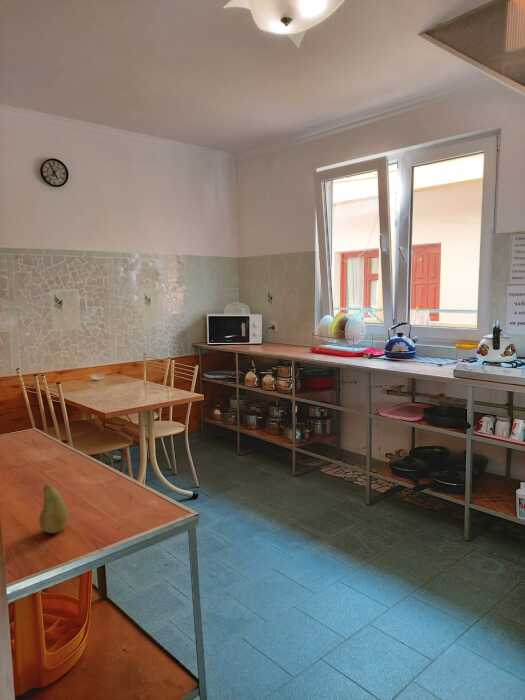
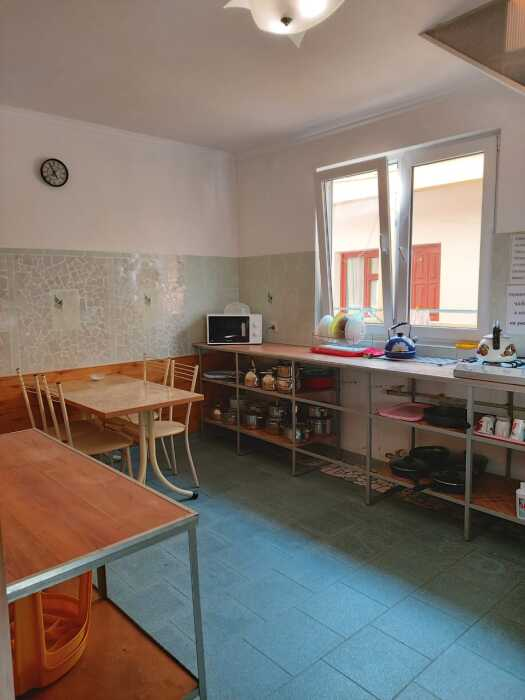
- fruit (53, 505)
